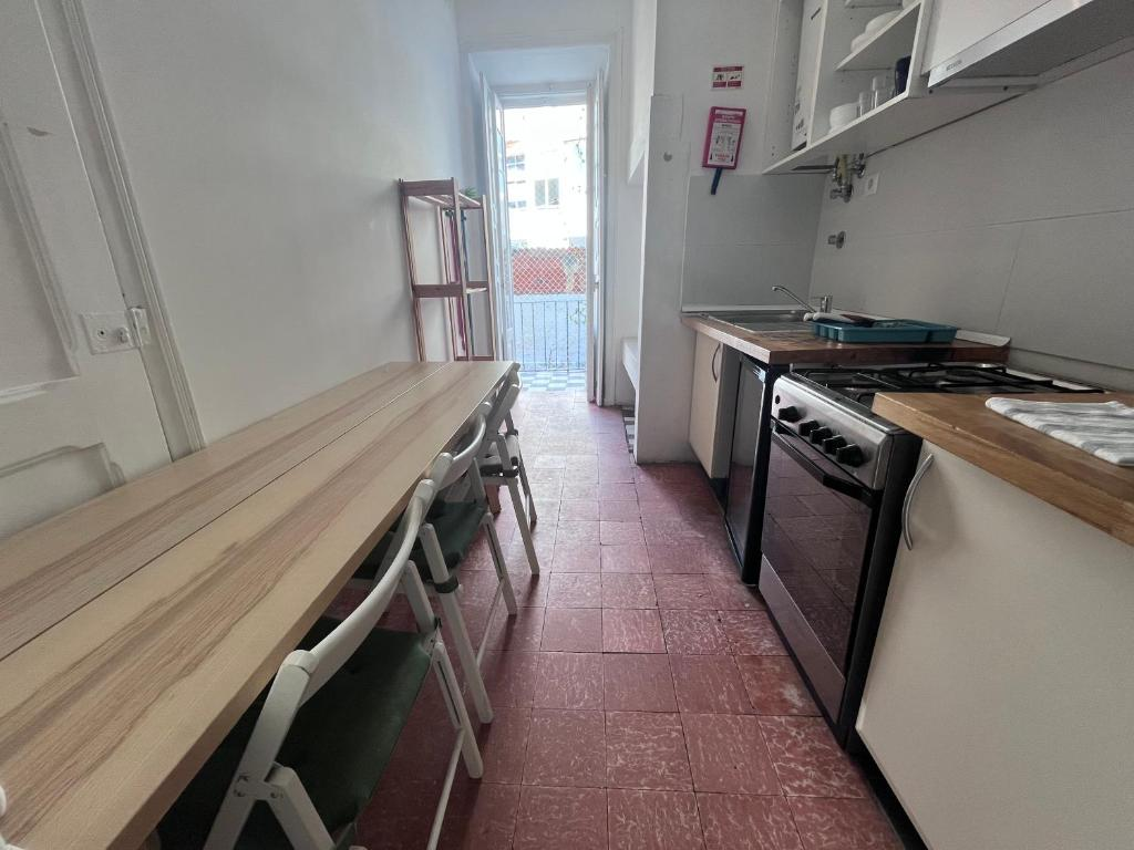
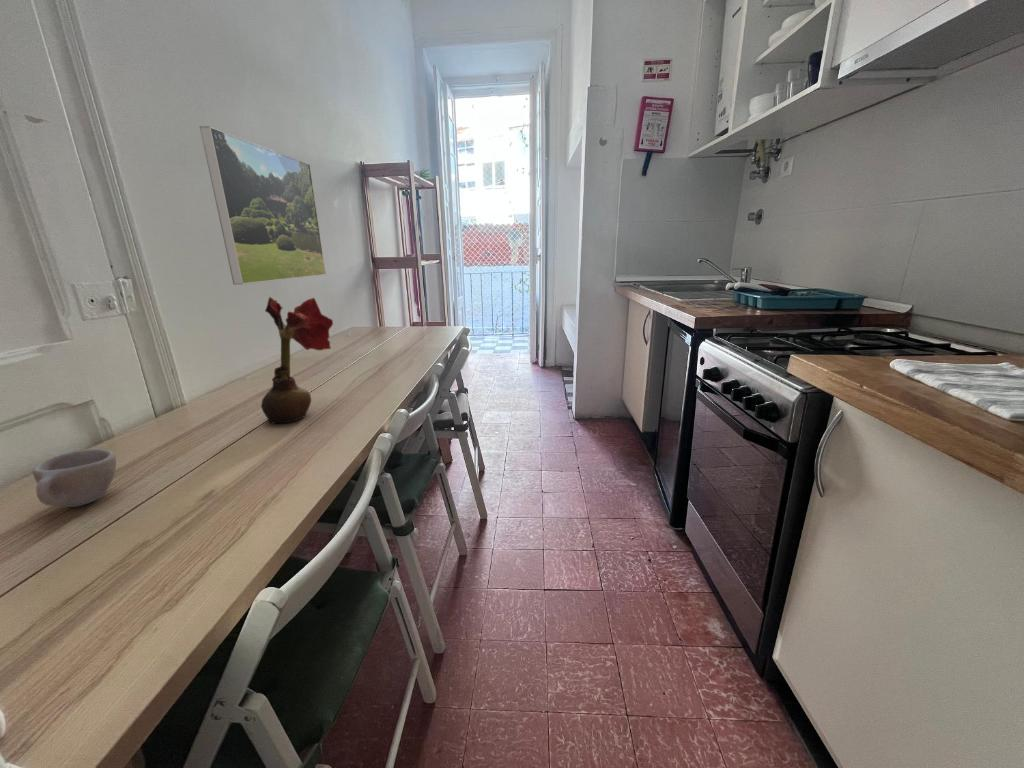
+ cup (75, 483)
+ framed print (276, 216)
+ flower (289, 355)
